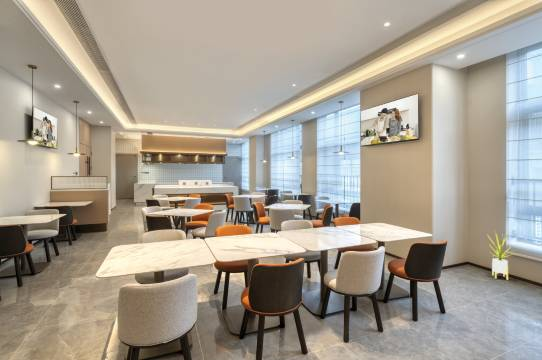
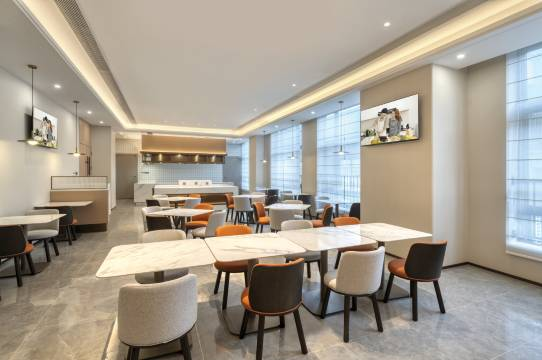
- house plant (500, 254)
